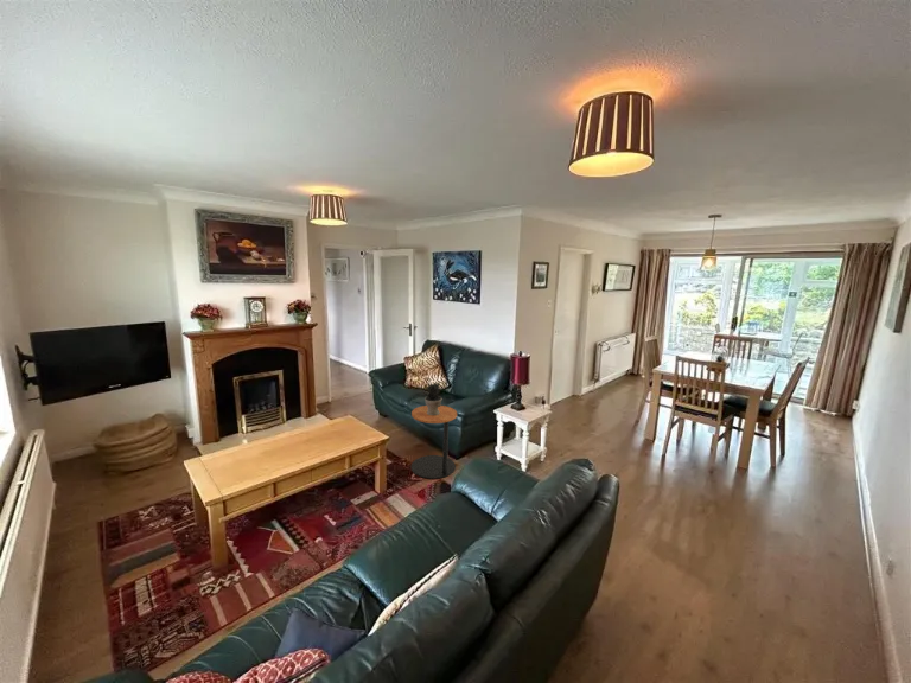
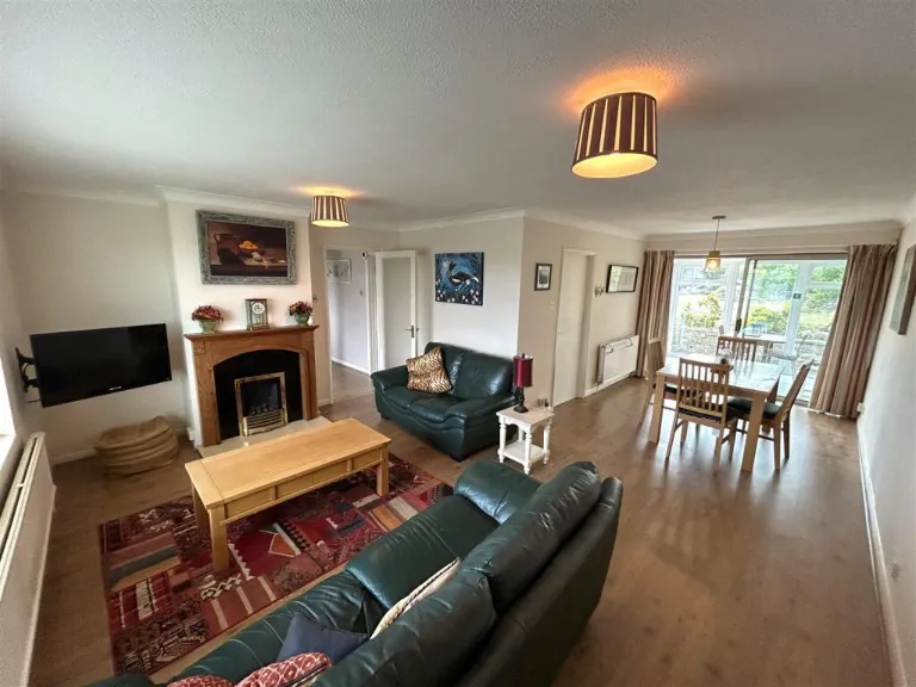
- potted plant (434, 395)
- side table (444, 440)
